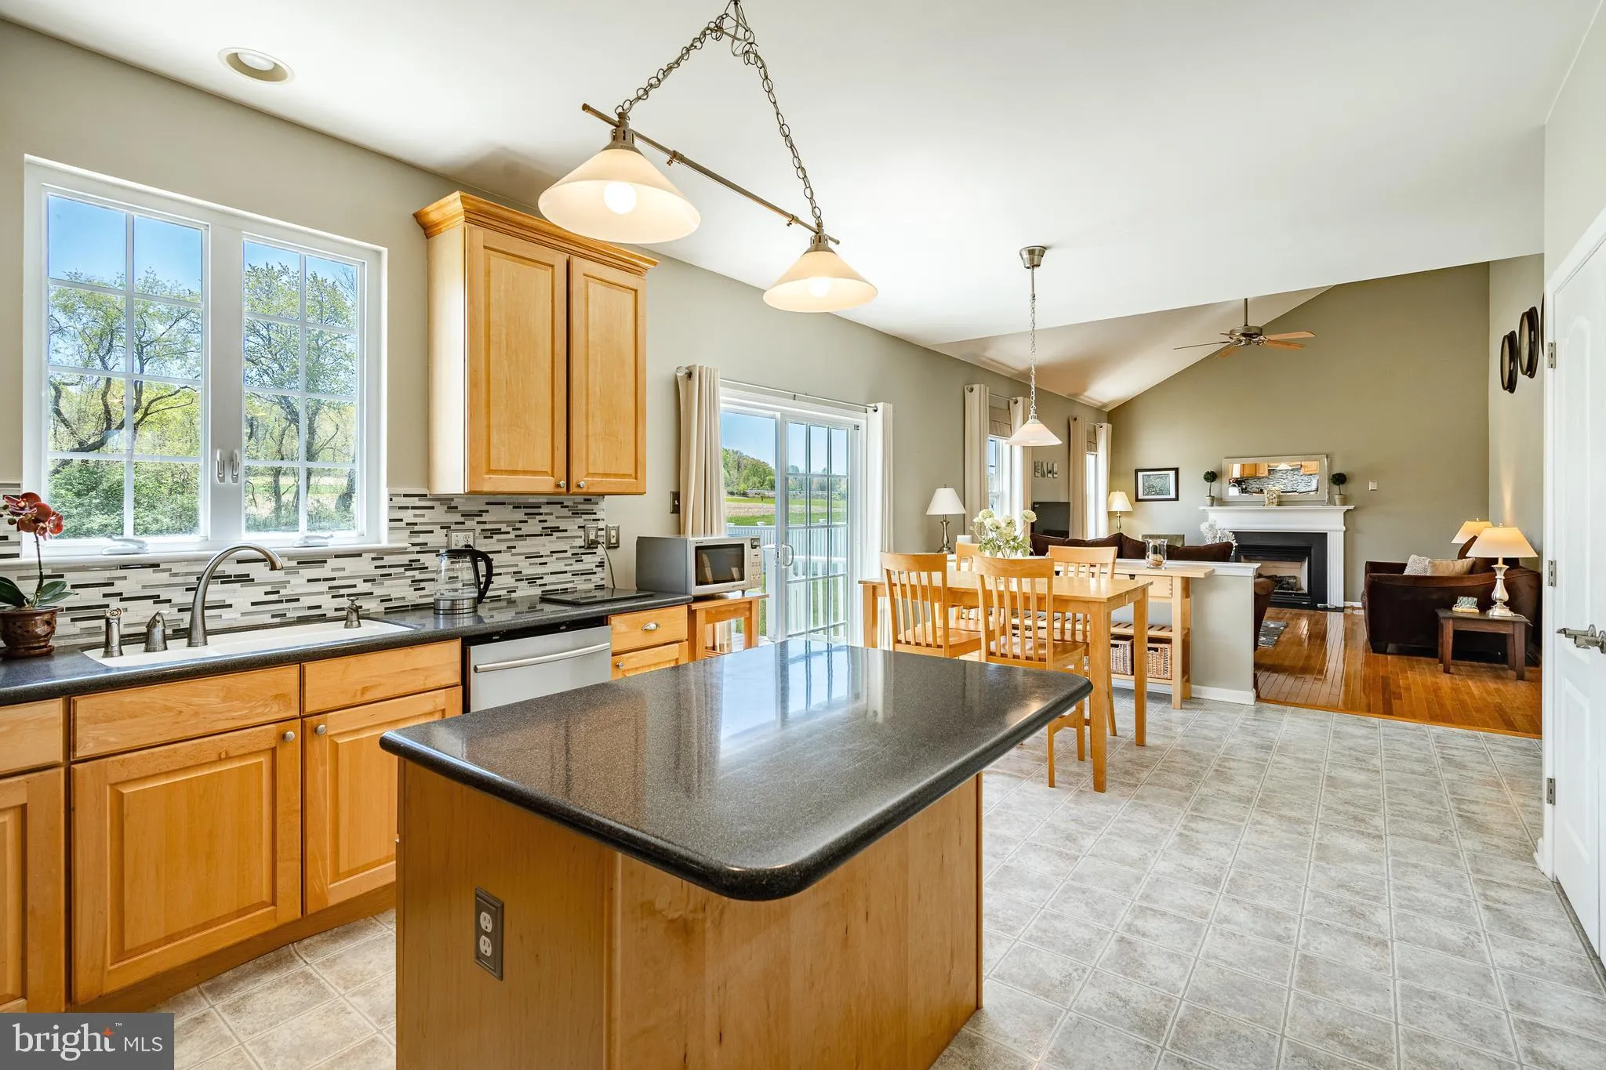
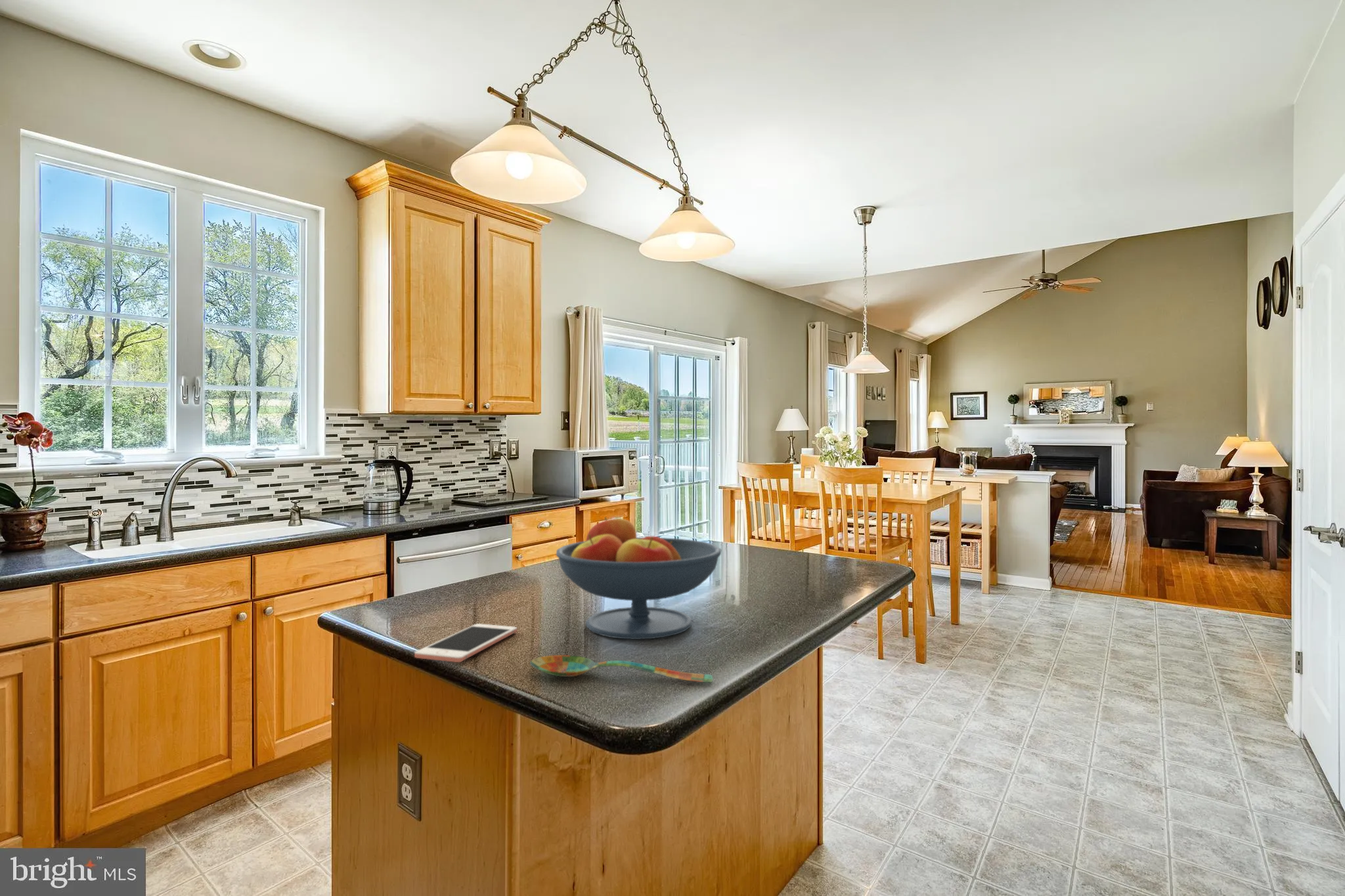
+ fruit bowl (639, 572)
+ cell phone (469, 641)
+ spoon (620, 666)
